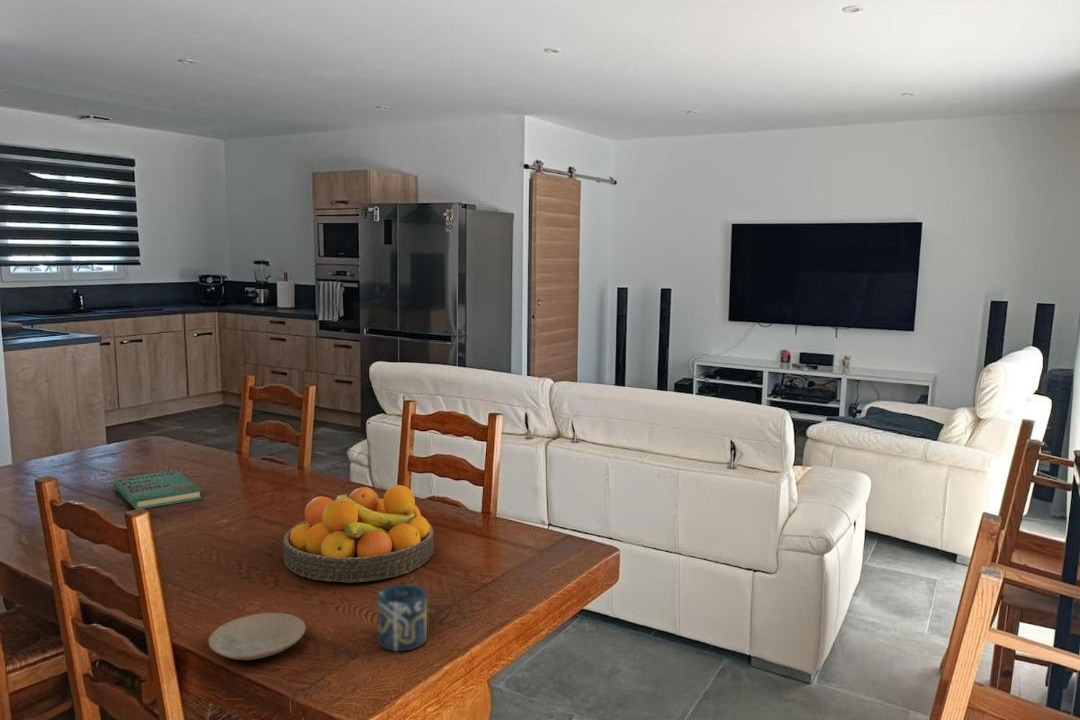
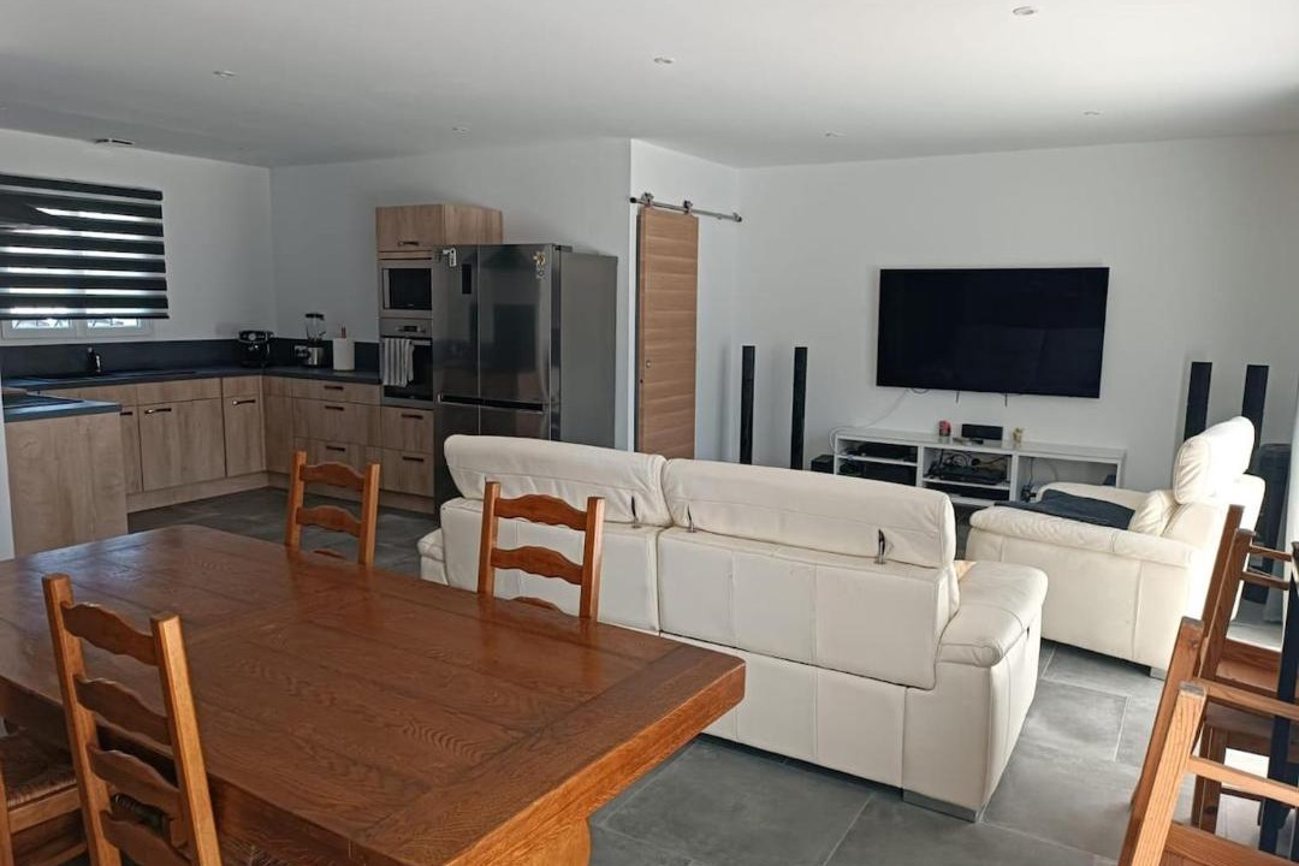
- book (156, 488)
- fruit bowl (360, 522)
- plate (258, 639)
- cup (398, 613)
